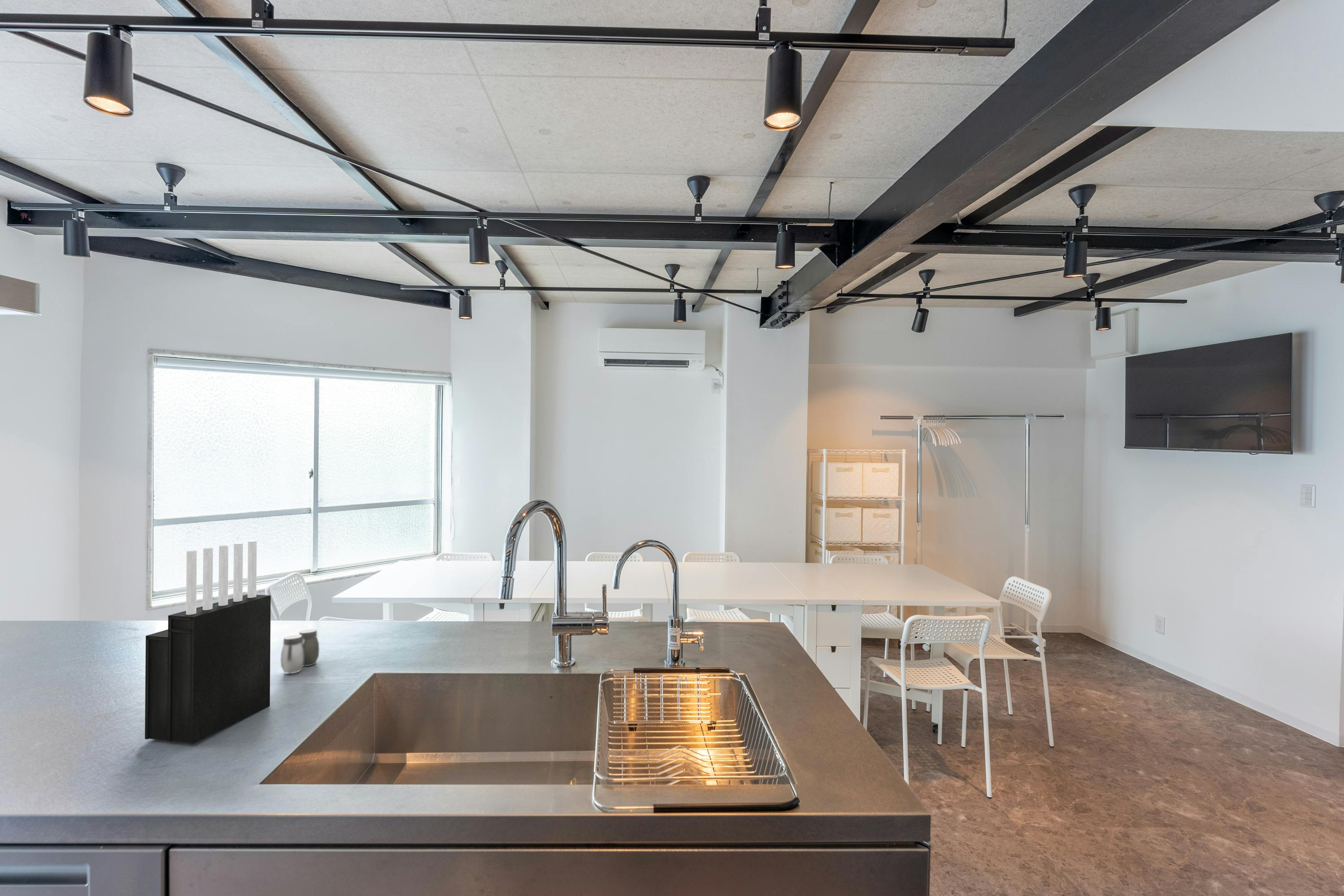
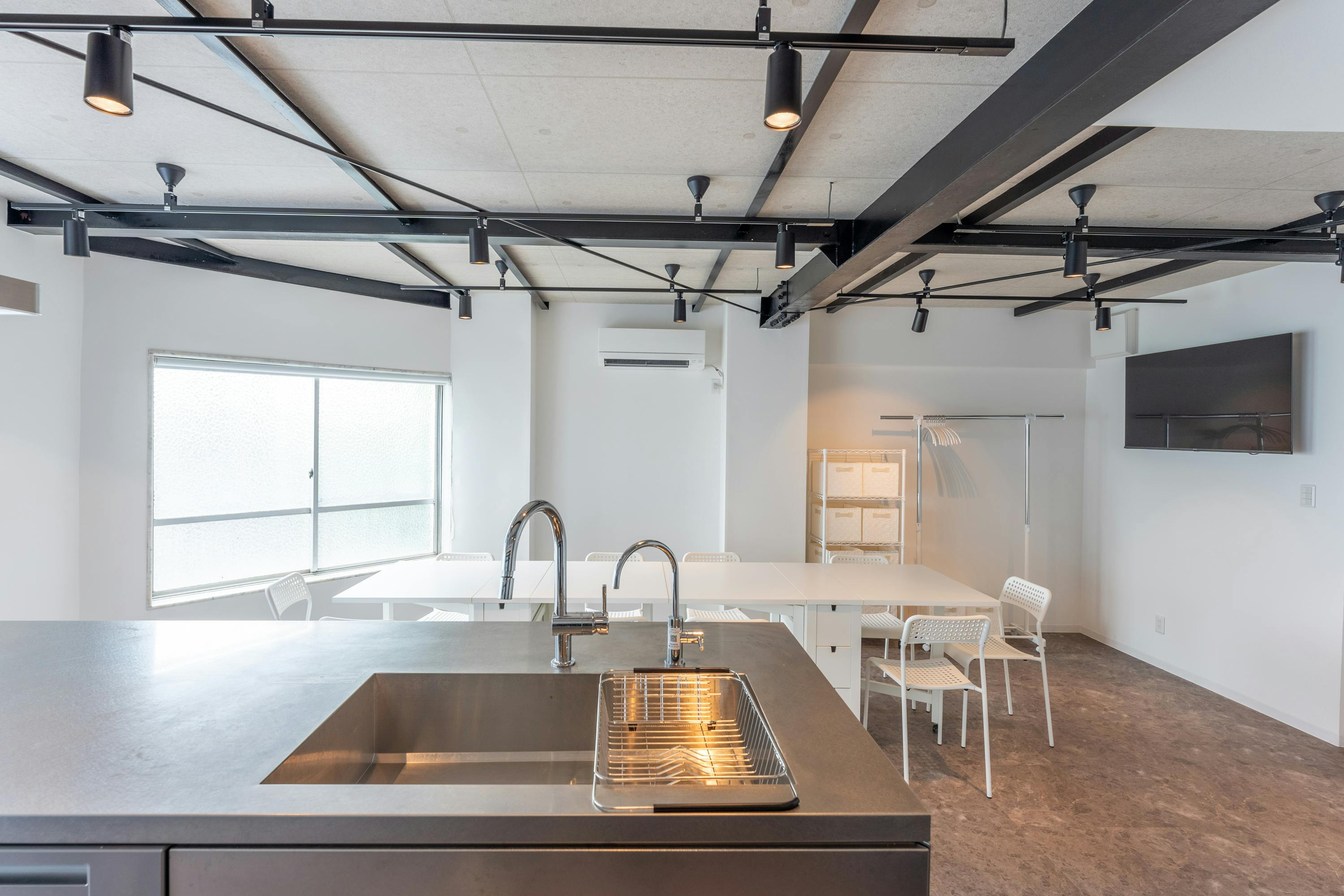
- knife block (207, 633)
- salt and pepper shaker (300, 650)
